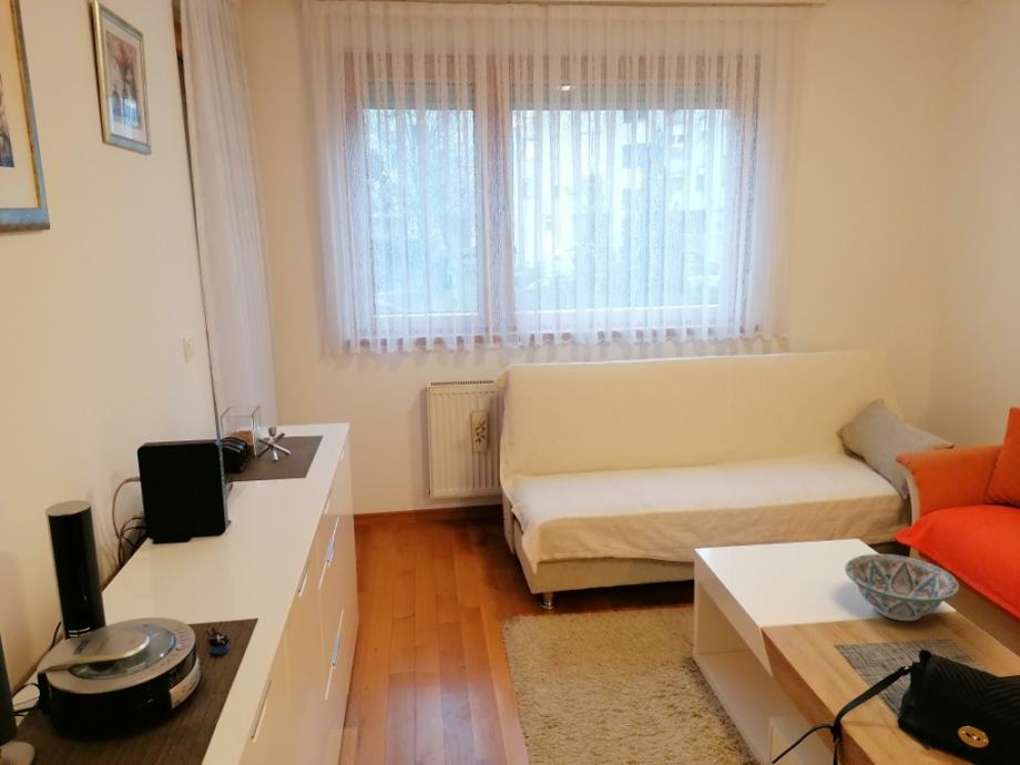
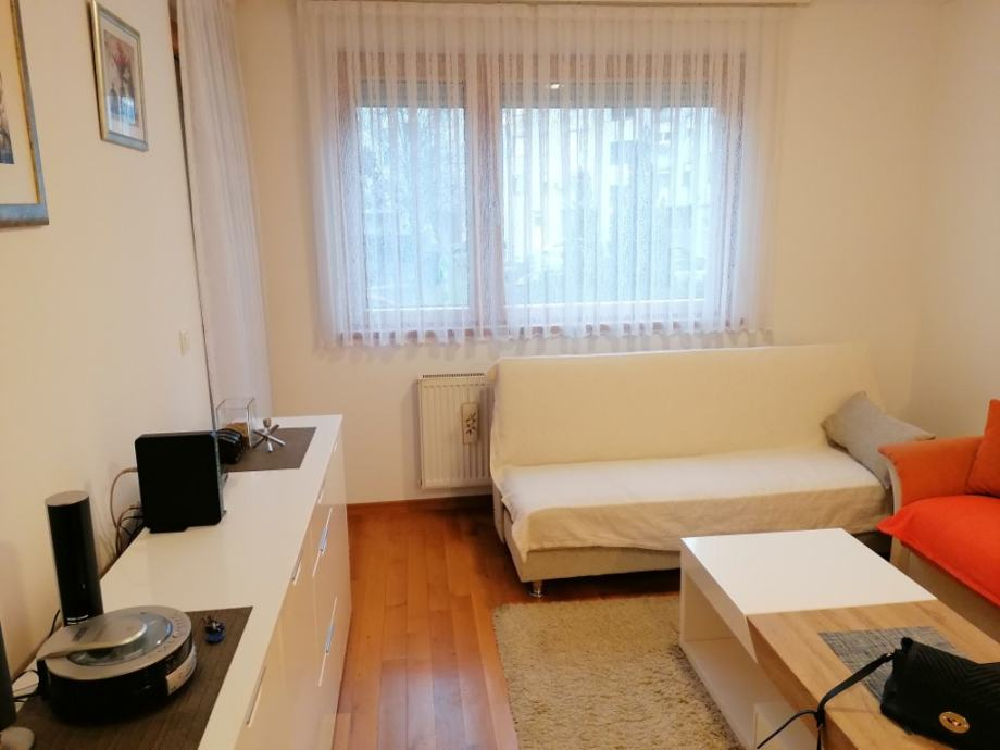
- decorative bowl (898, 592)
